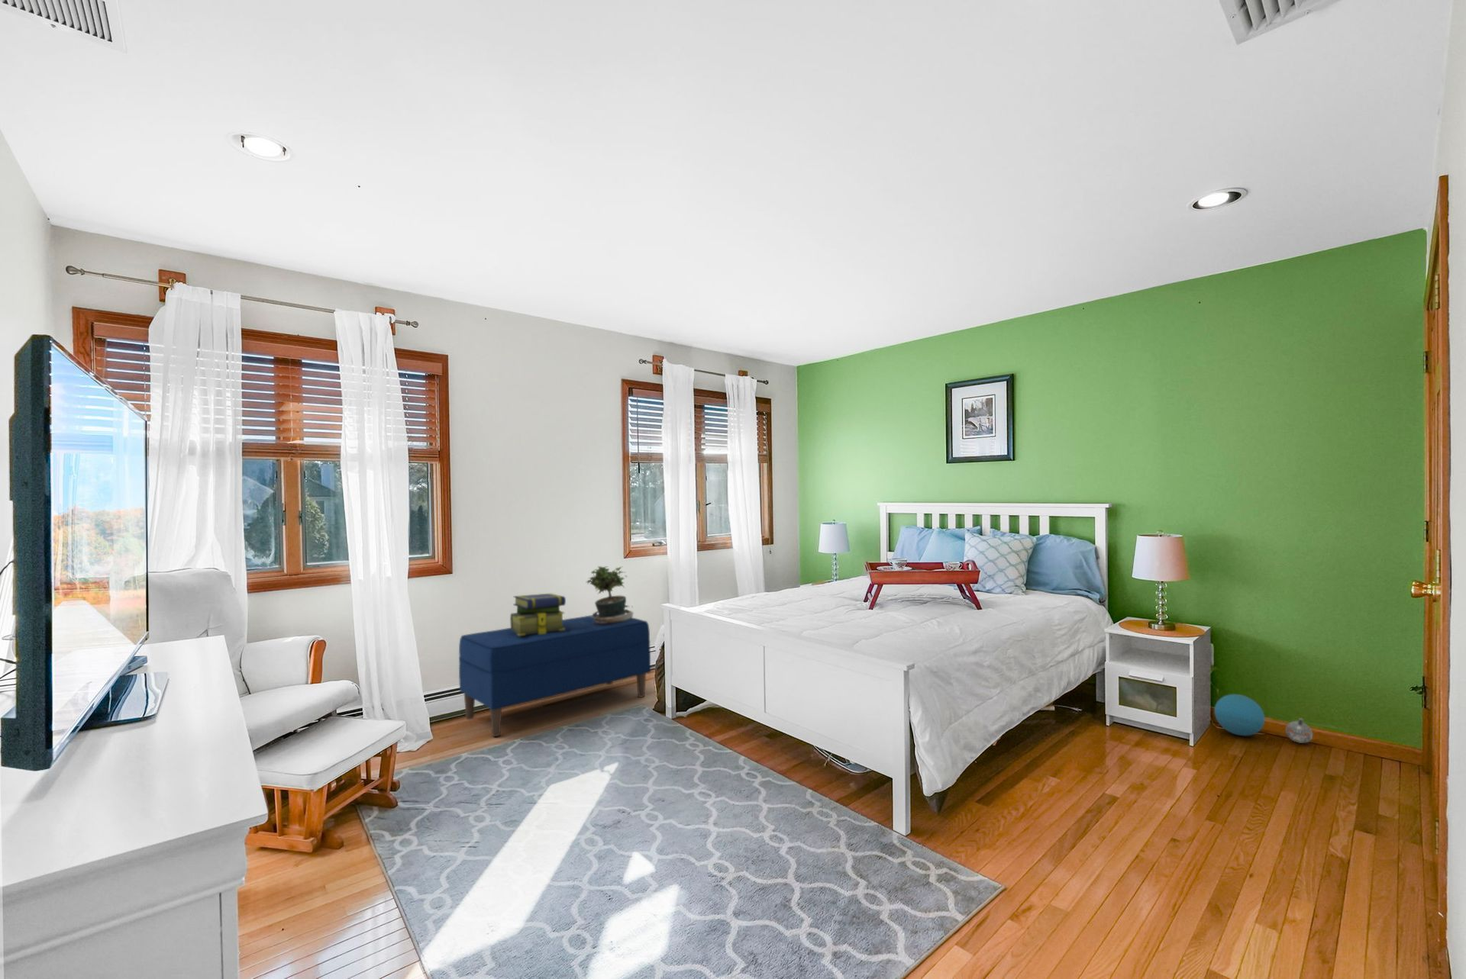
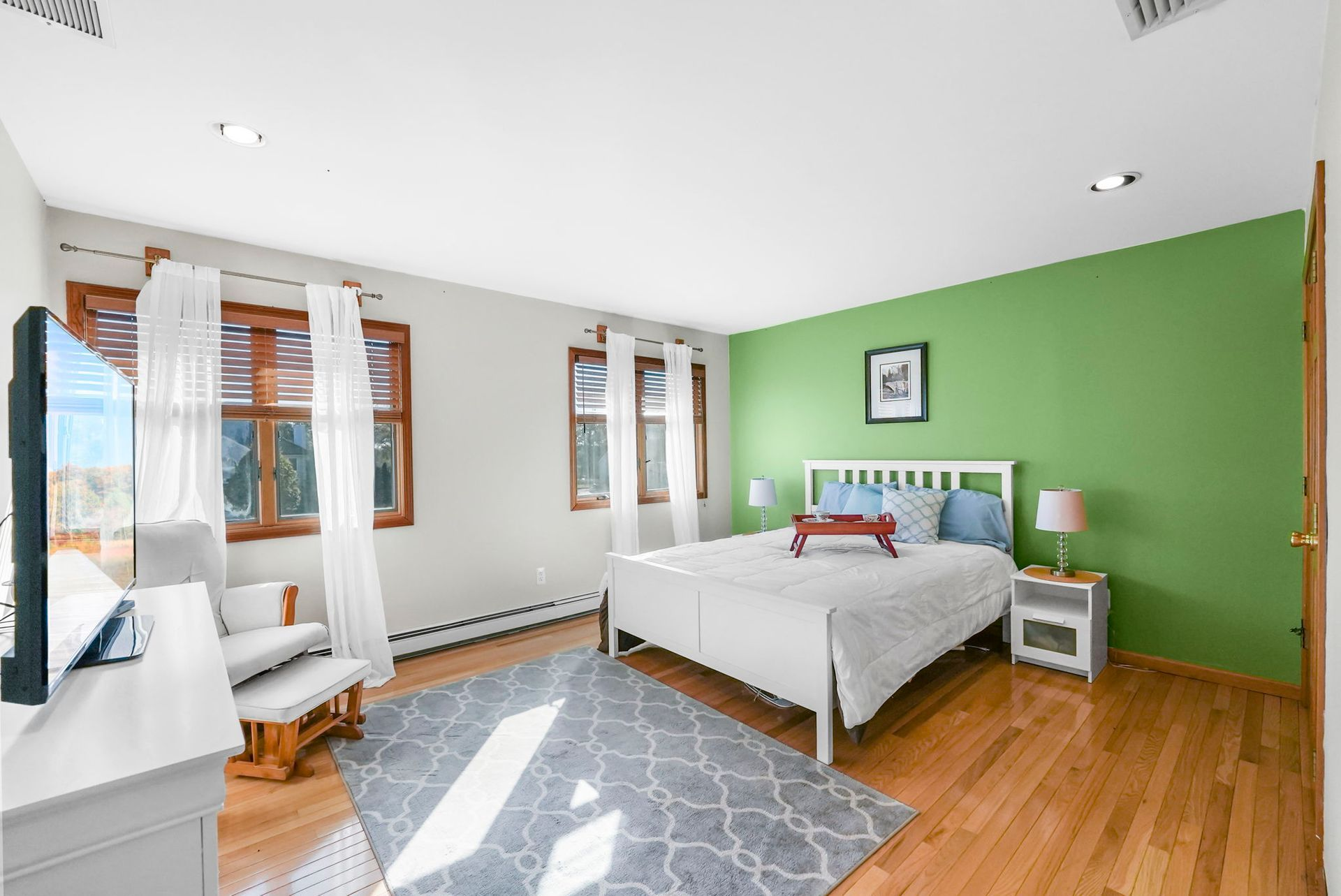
- potted plant (609, 592)
- ball (1239, 715)
- bench (559, 667)
- teapot (1298, 730)
- stack of books (538, 612)
